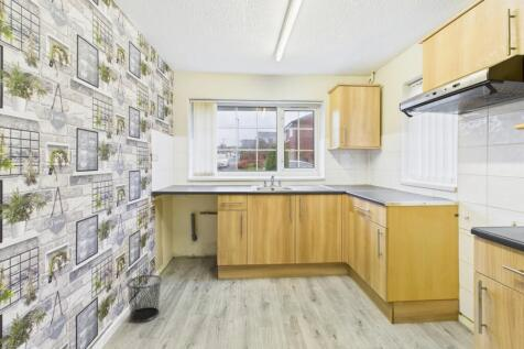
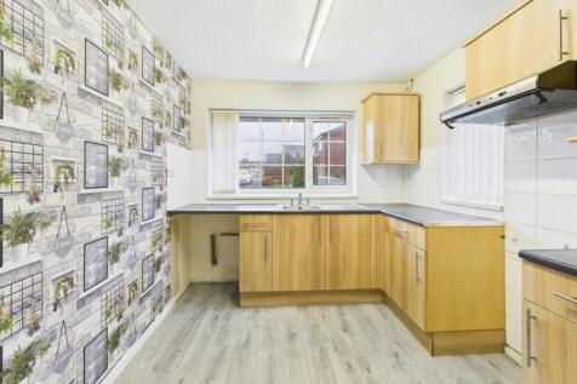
- waste bin (145, 297)
